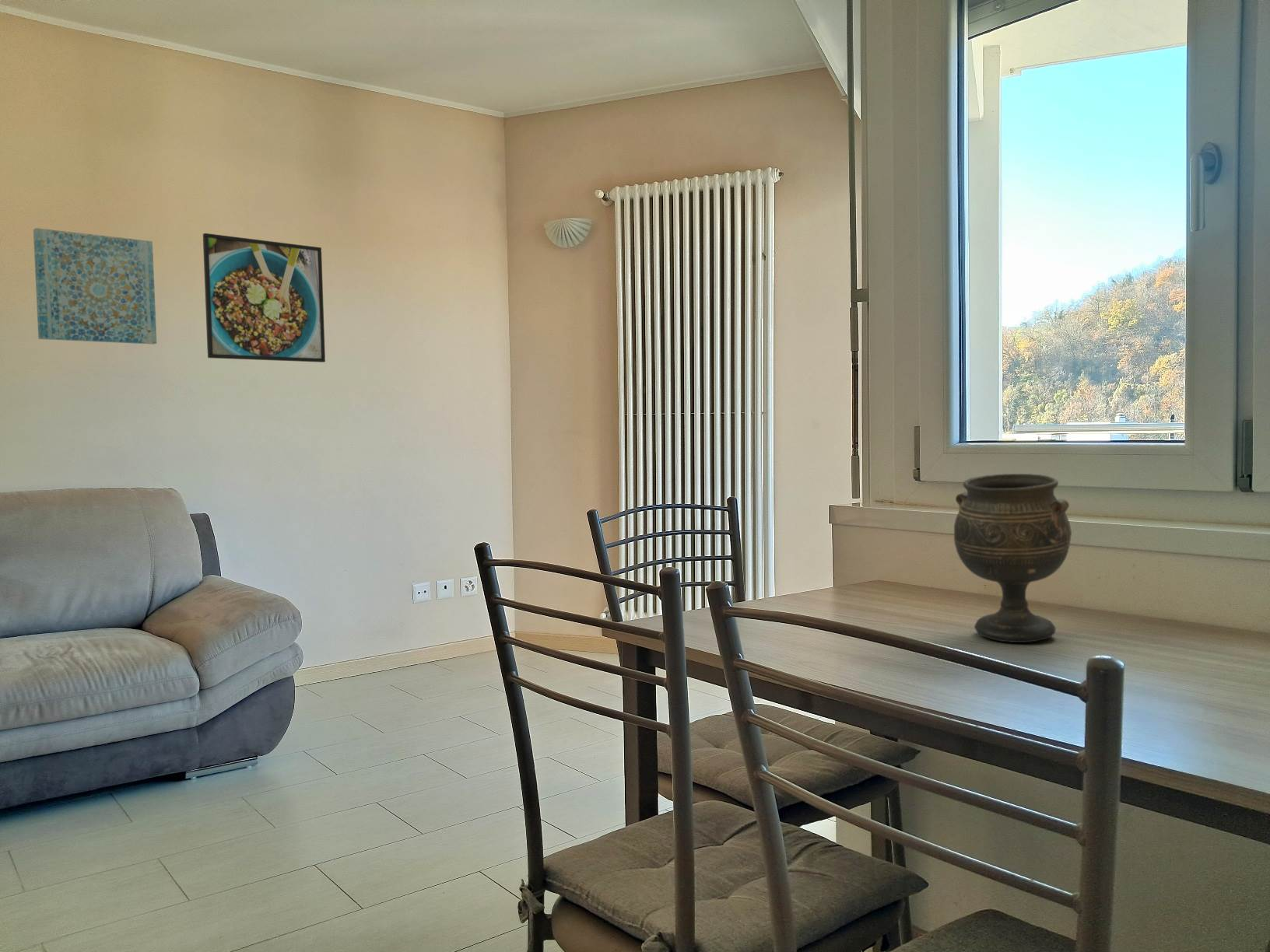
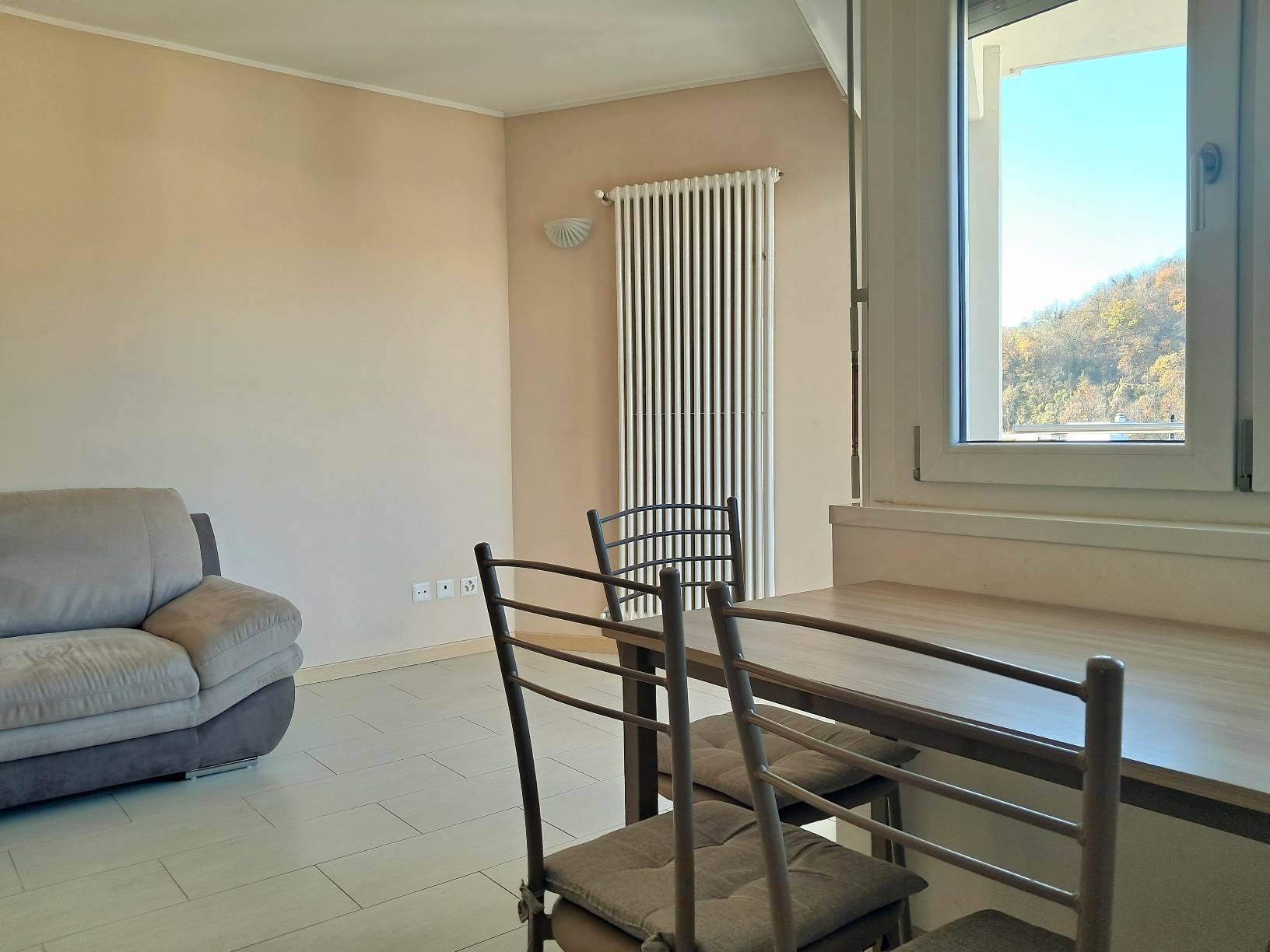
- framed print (266, 300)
- wall art (96, 289)
- goblet (1011, 556)
